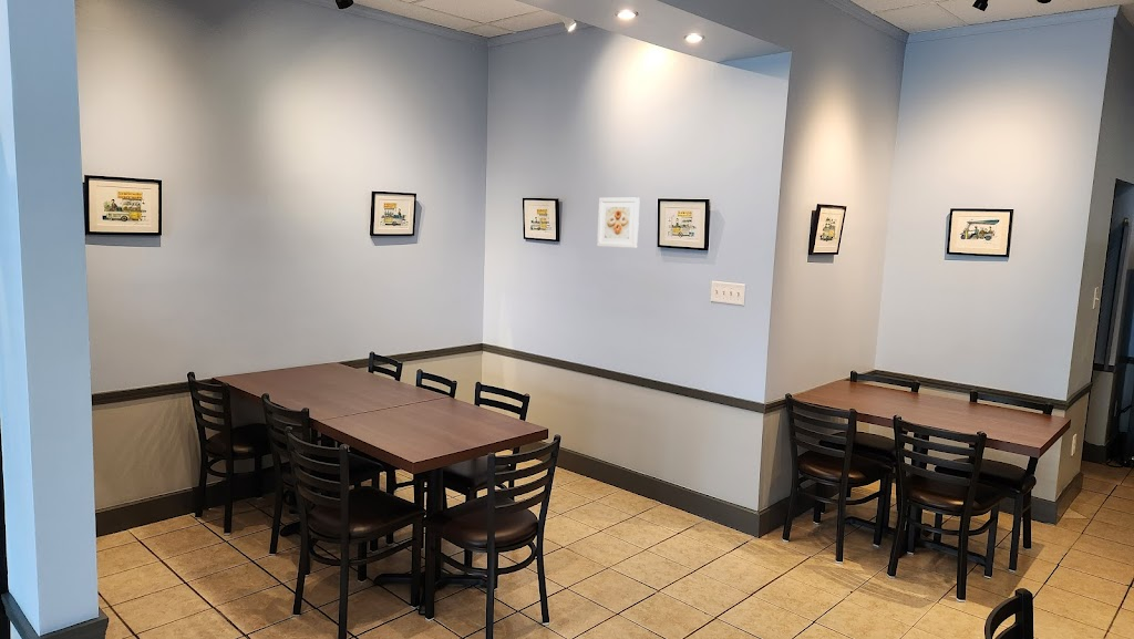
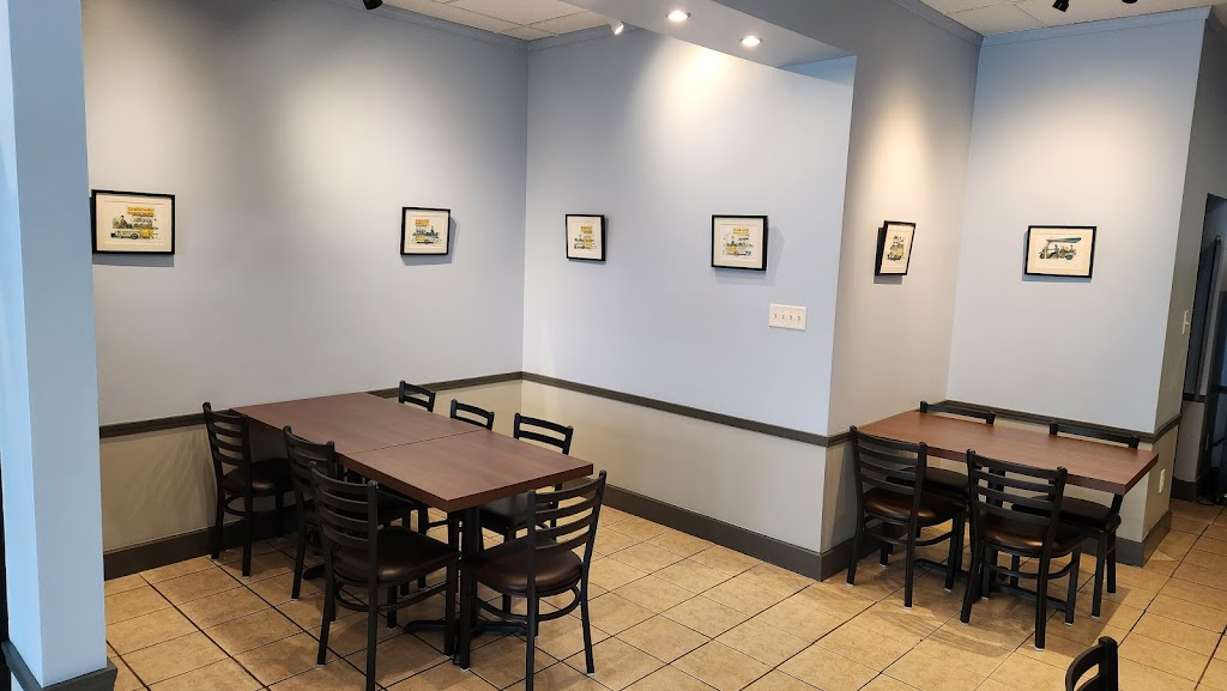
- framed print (617, 223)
